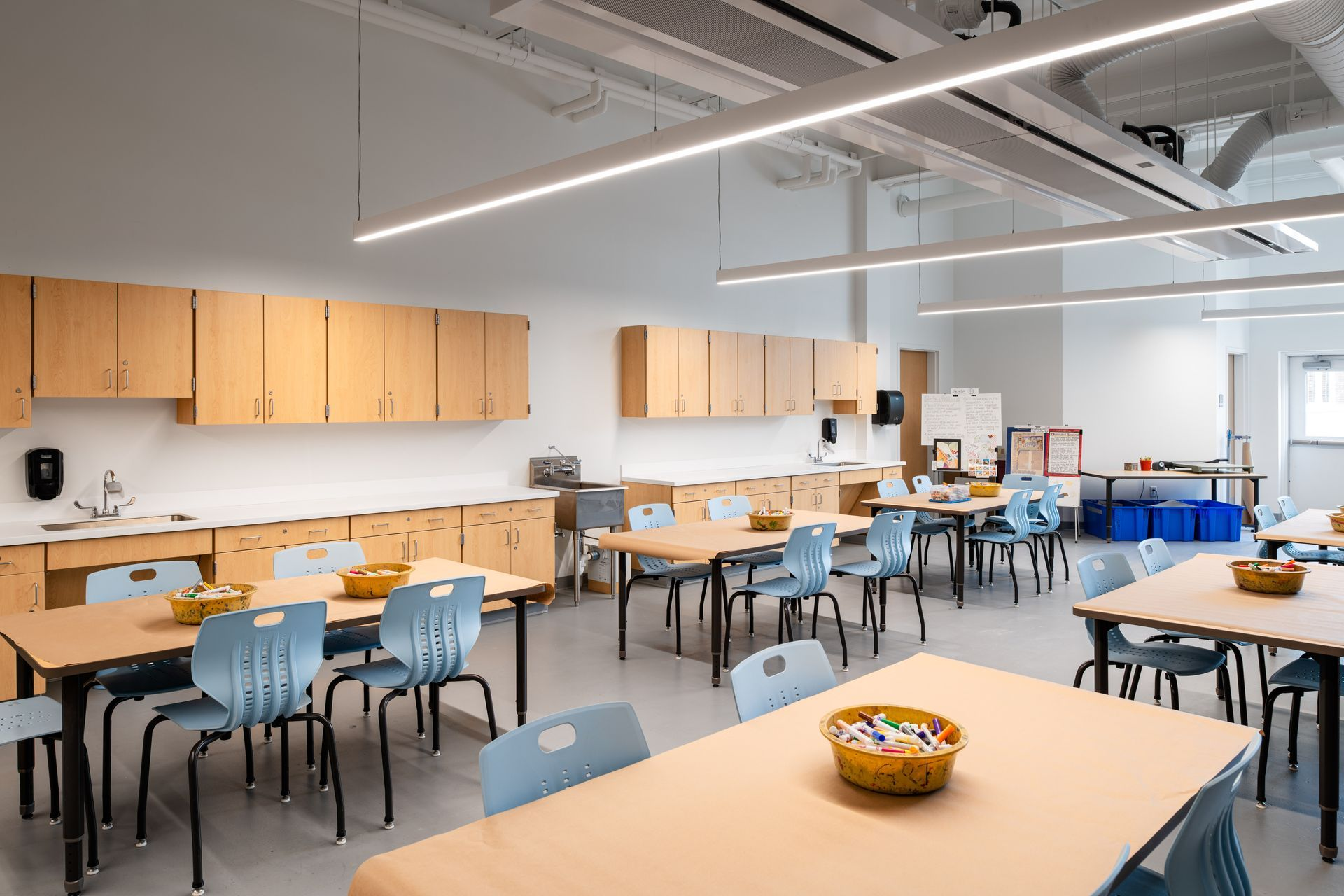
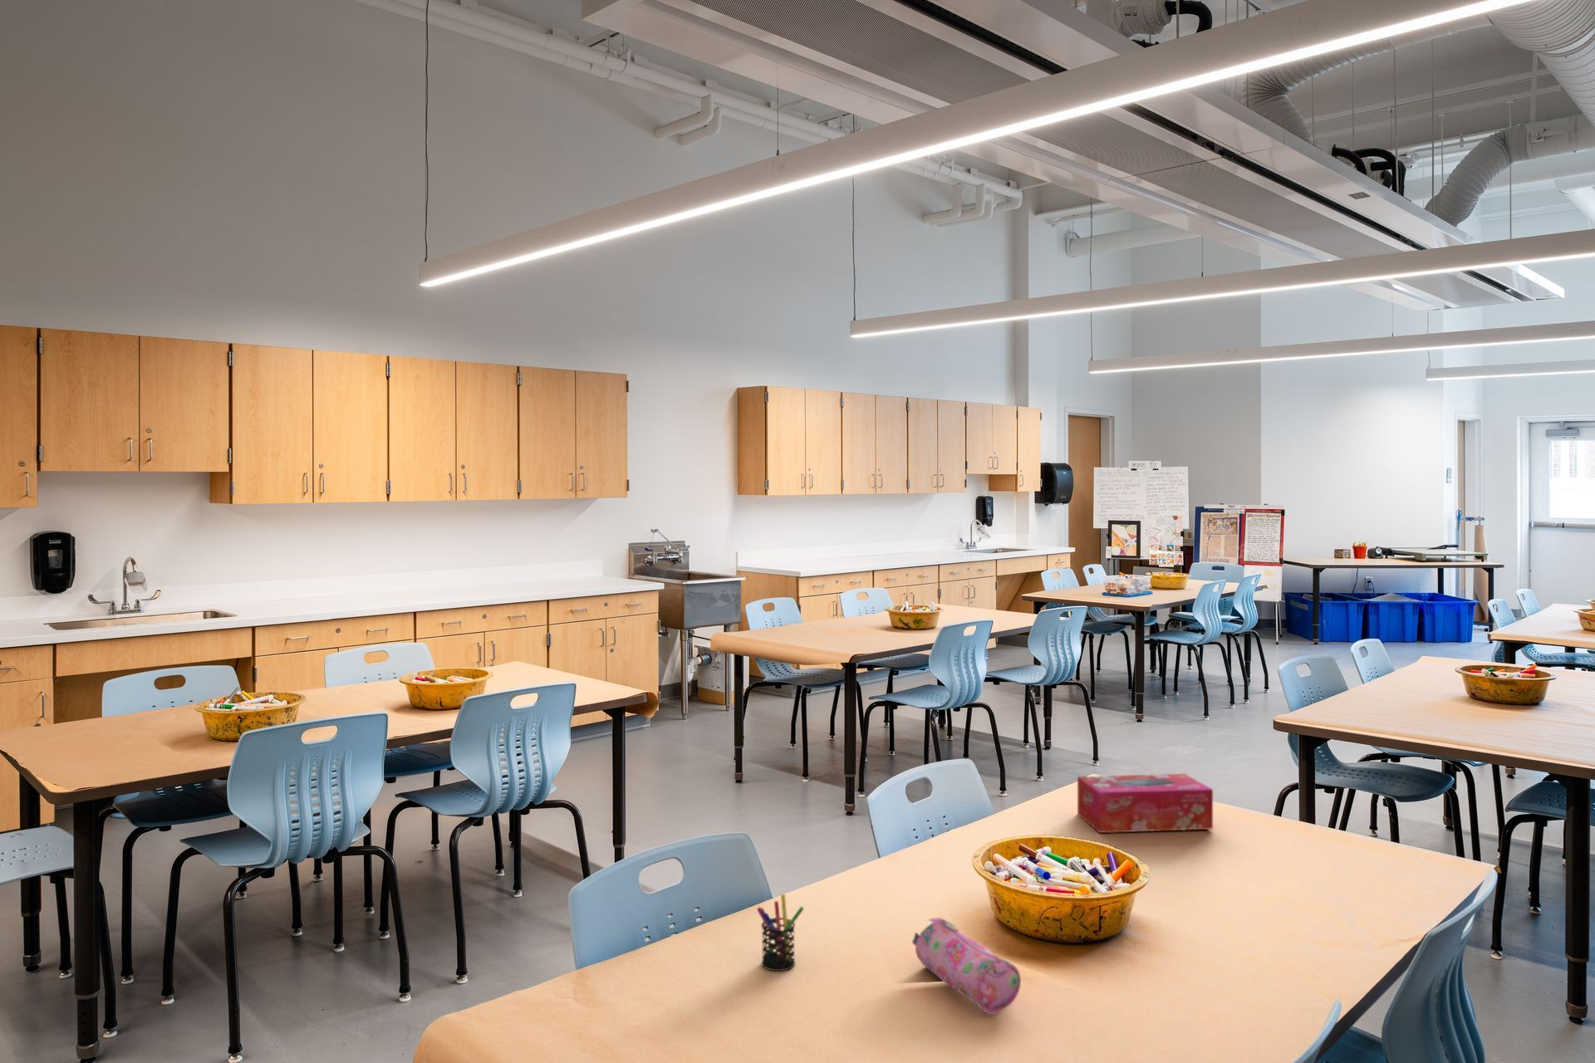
+ pencil case (965, 962)
+ pen holder (782, 930)
+ tissue box (1143, 802)
